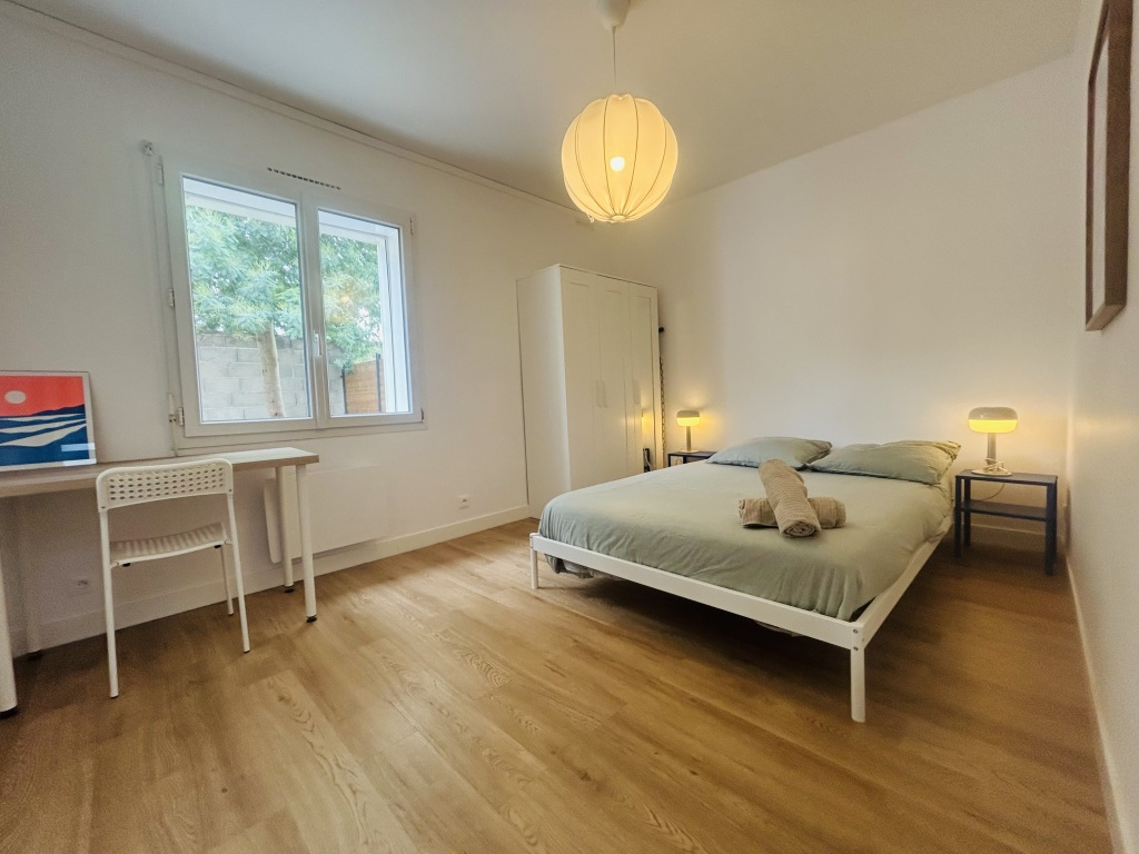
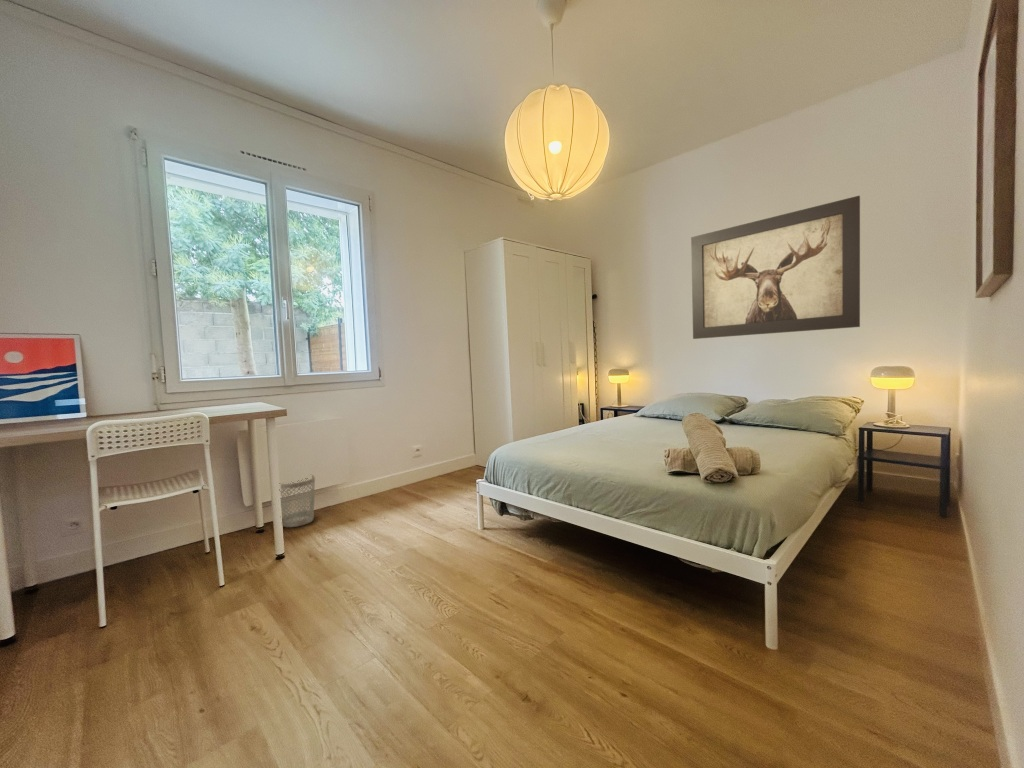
+ wastebasket (296, 500)
+ wall art (765, 276)
